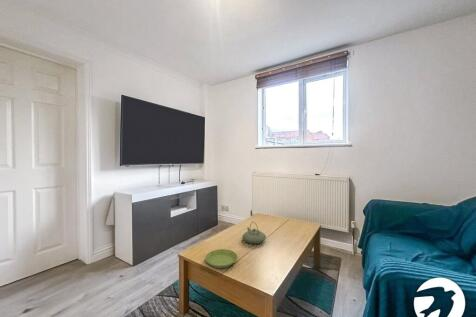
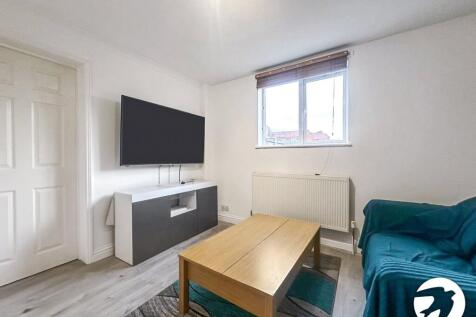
- teapot (253, 230)
- saucer (221, 259)
